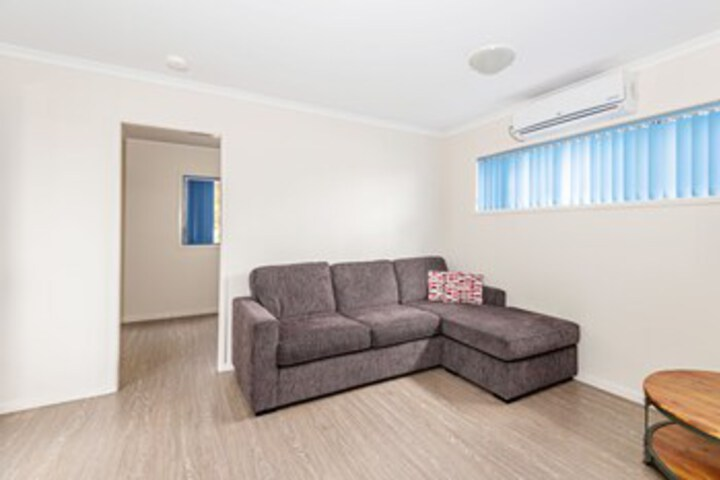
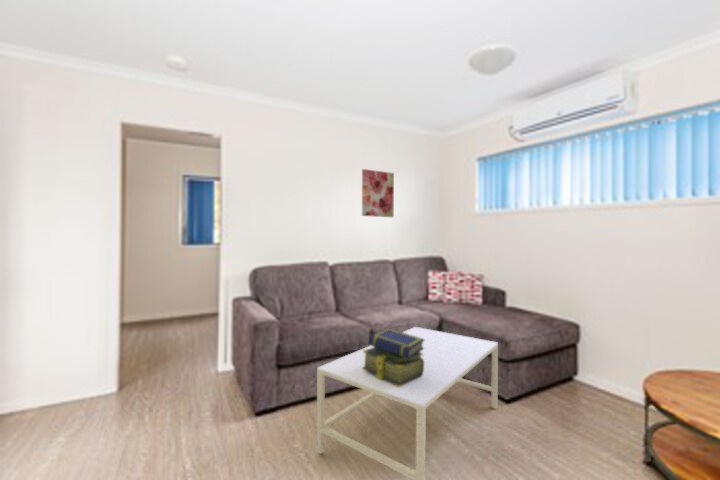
+ stack of books (395, 353)
+ coffee table (417, 390)
+ wall art (378, 193)
